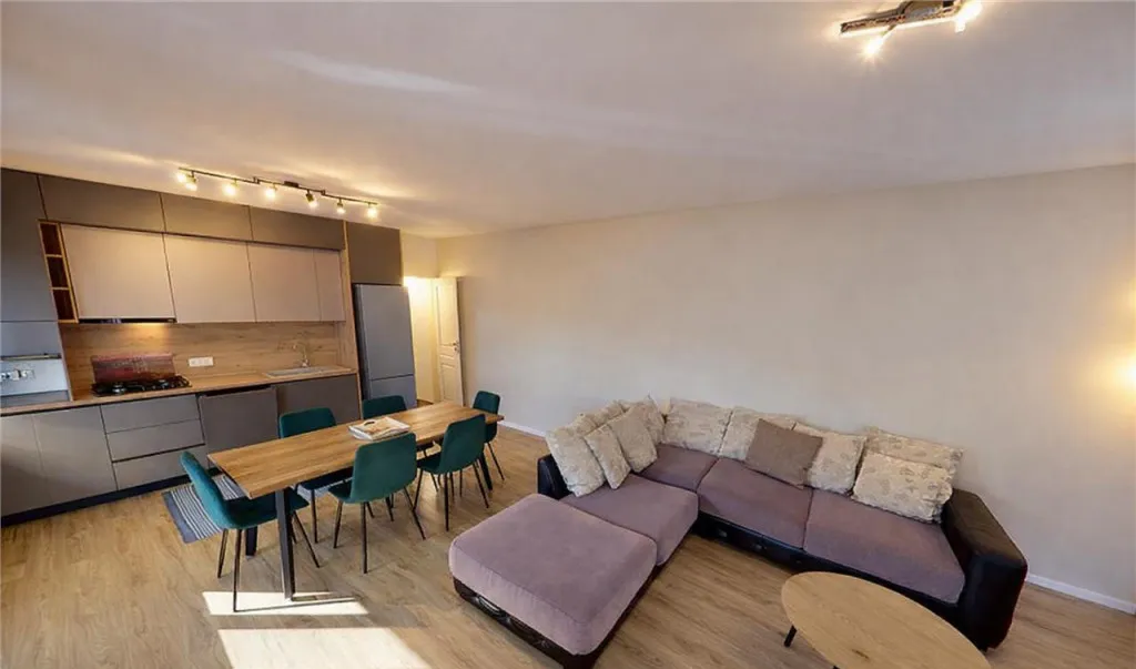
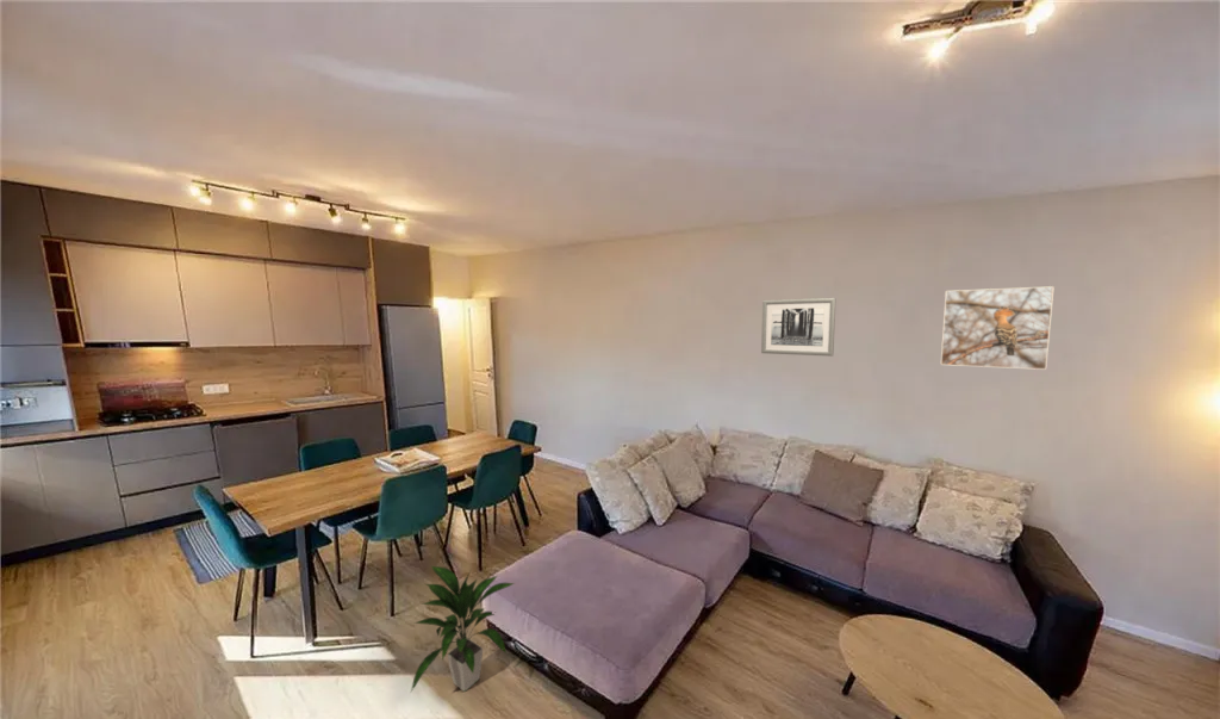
+ wall art (796, 327)
+ indoor plant (459, 625)
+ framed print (992, 328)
